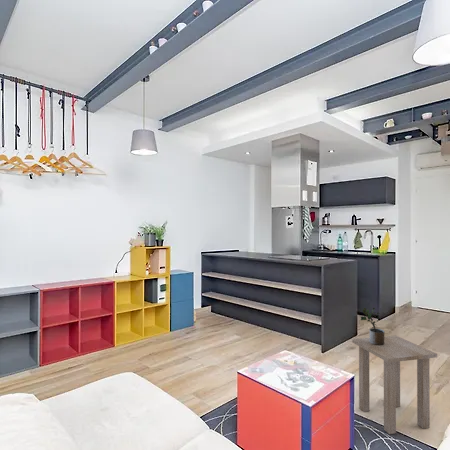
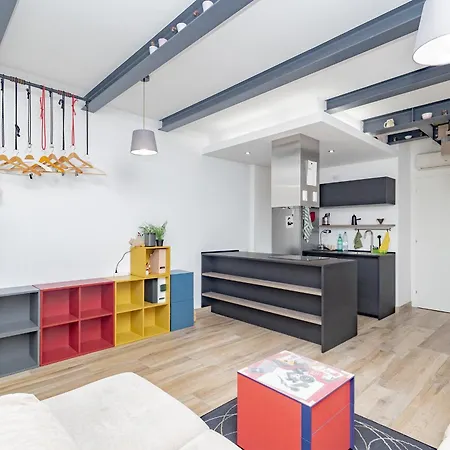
- potted plant (372, 324)
- side table (392, 381)
